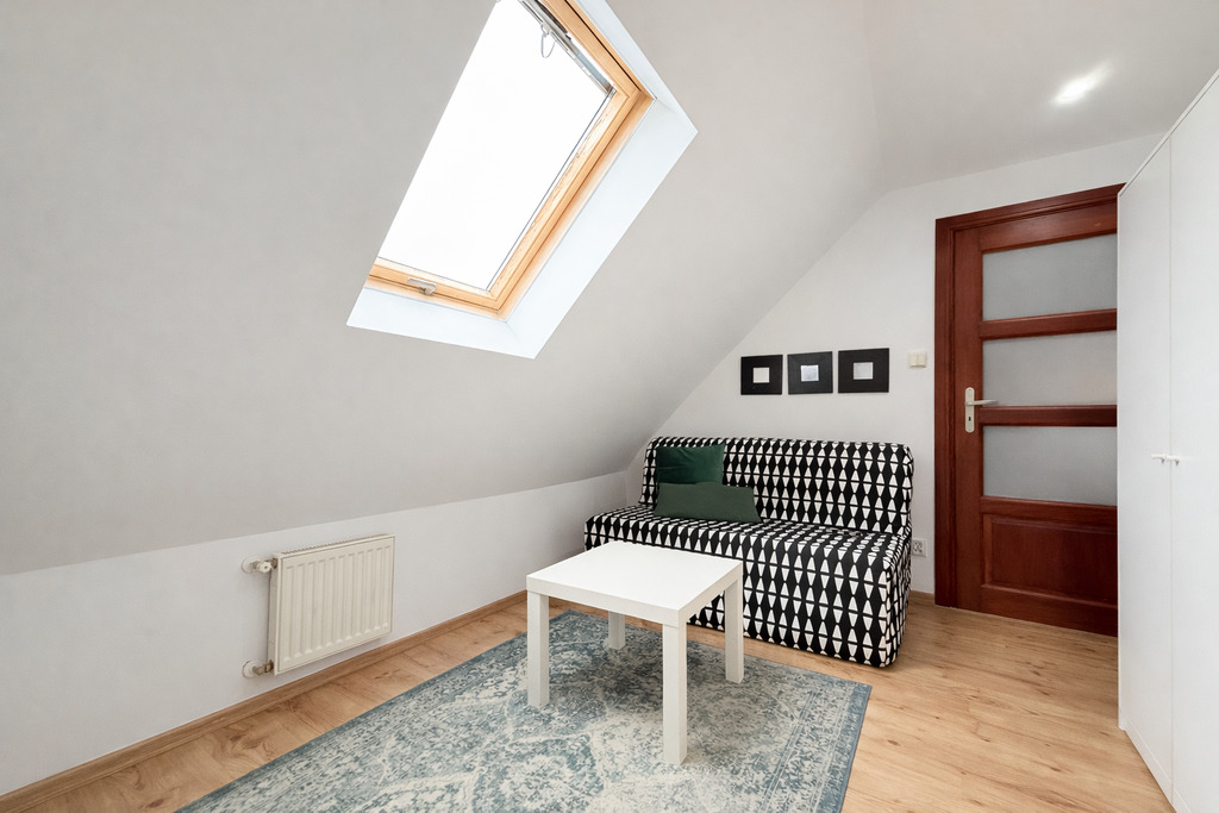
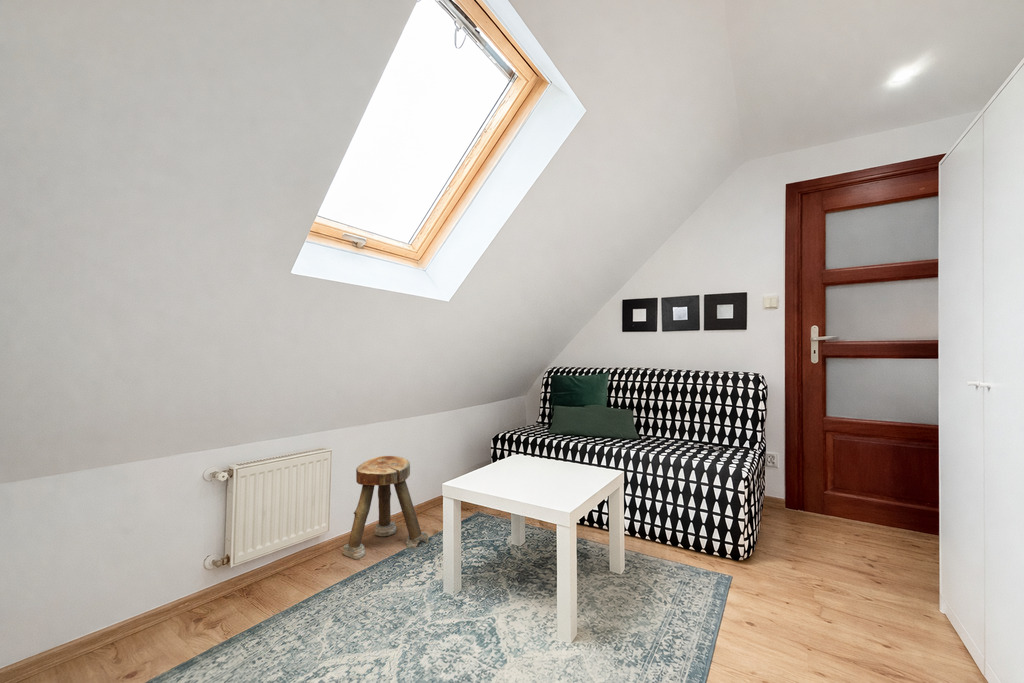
+ stool (383, 503)
